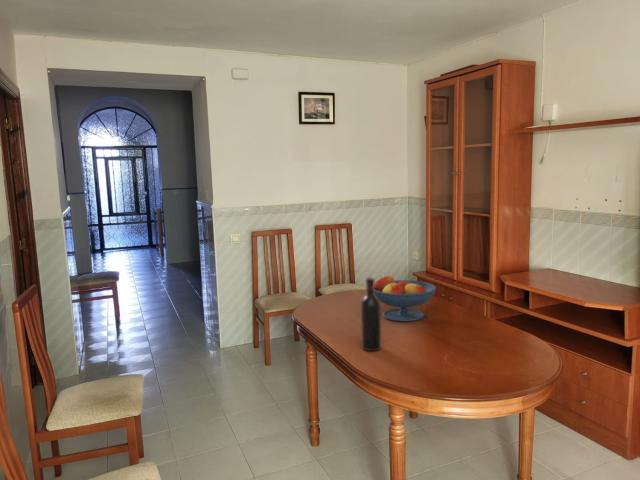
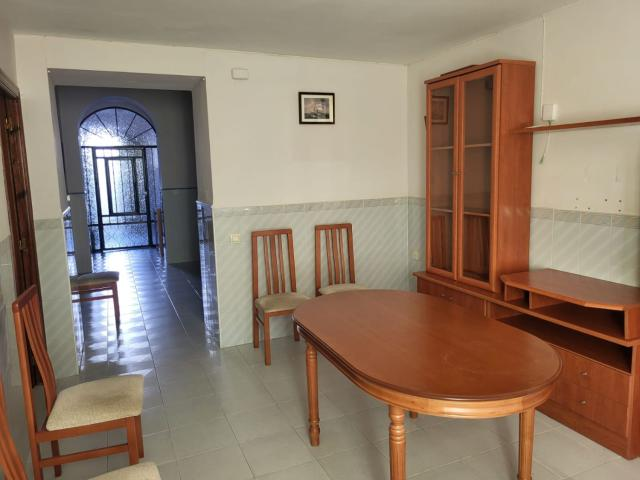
- fruit bowl (403, 296)
- wine bottle (370, 313)
